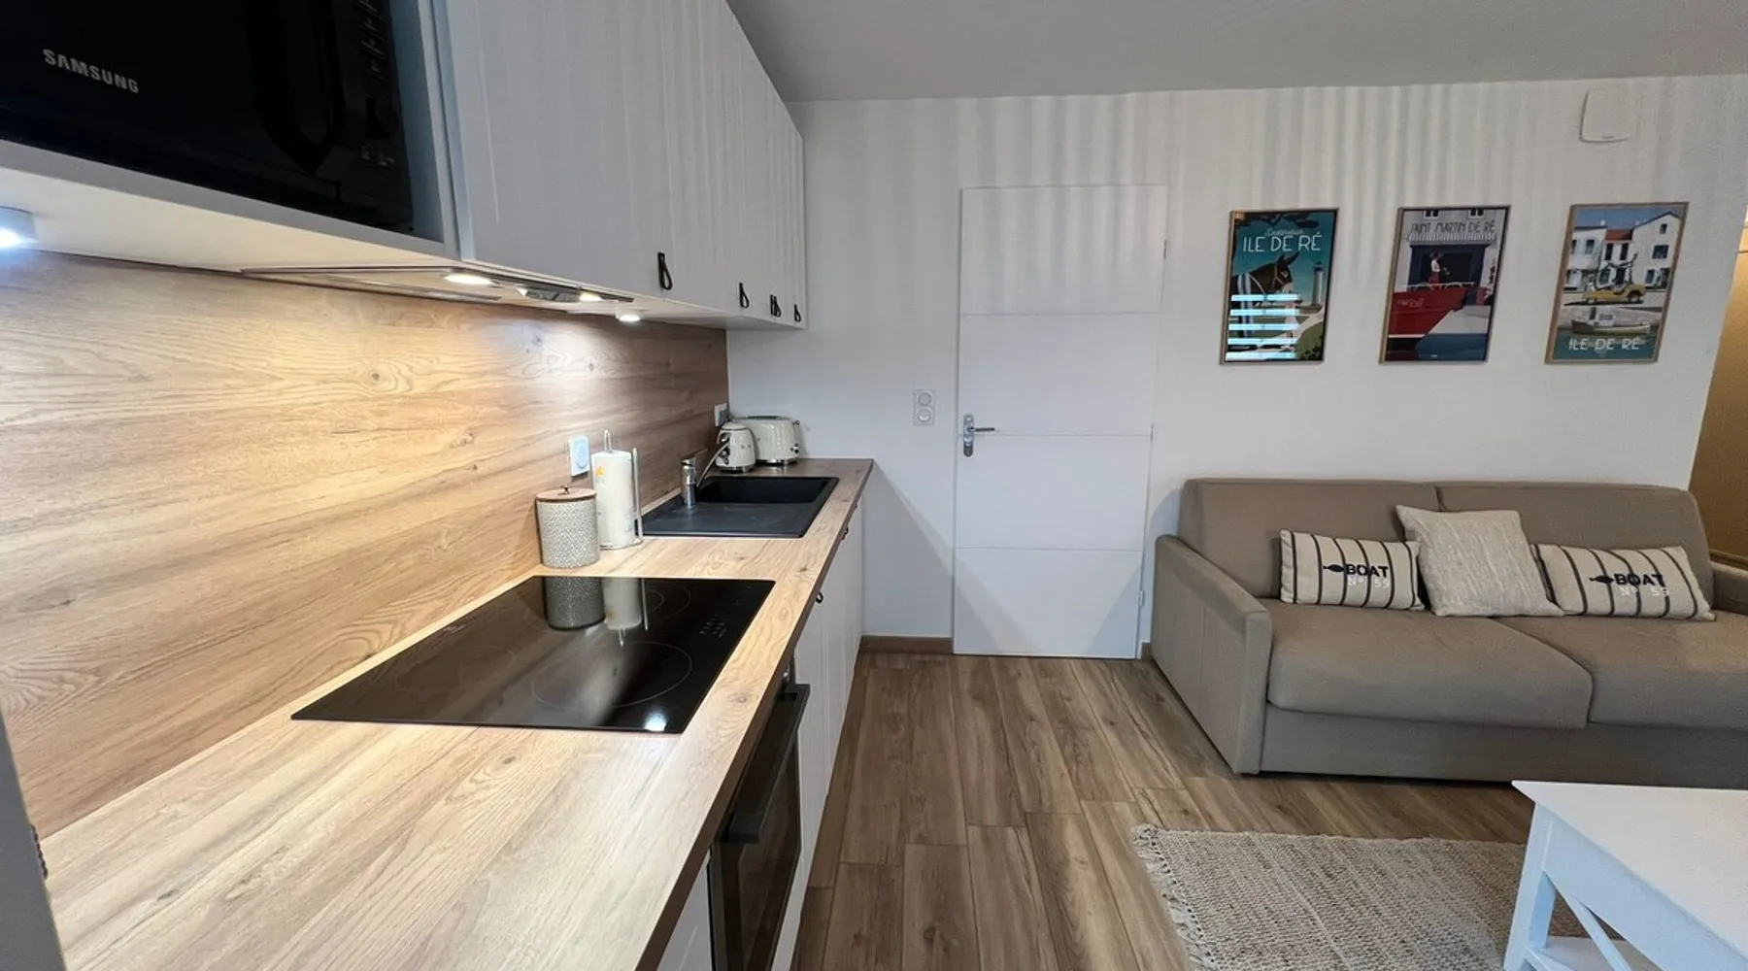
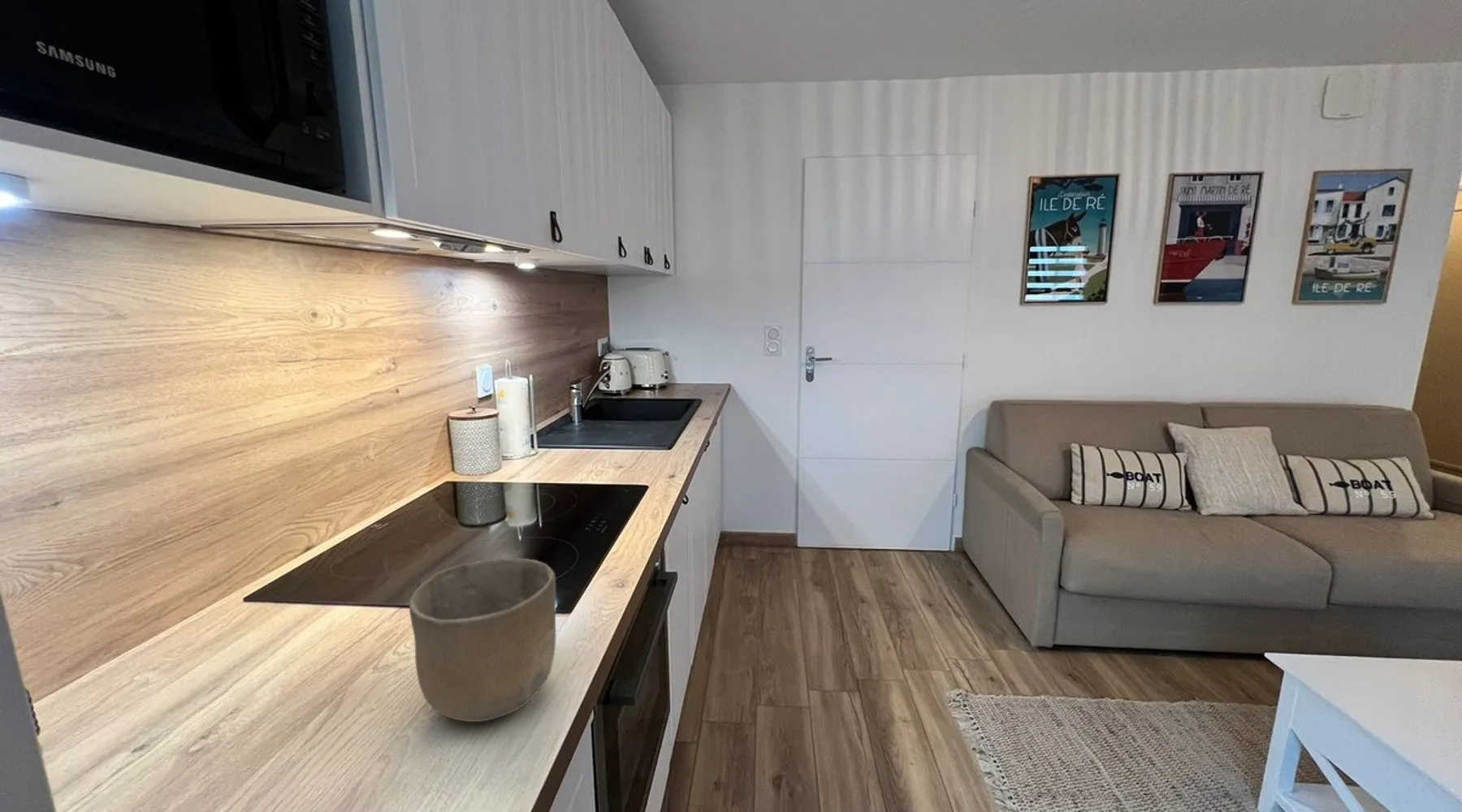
+ bowl (488, 640)
